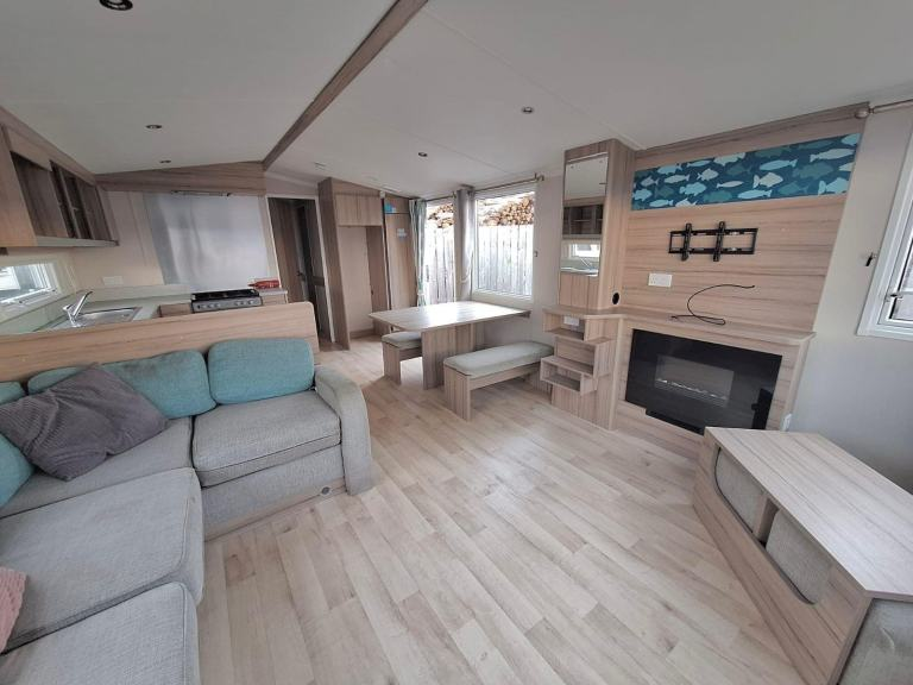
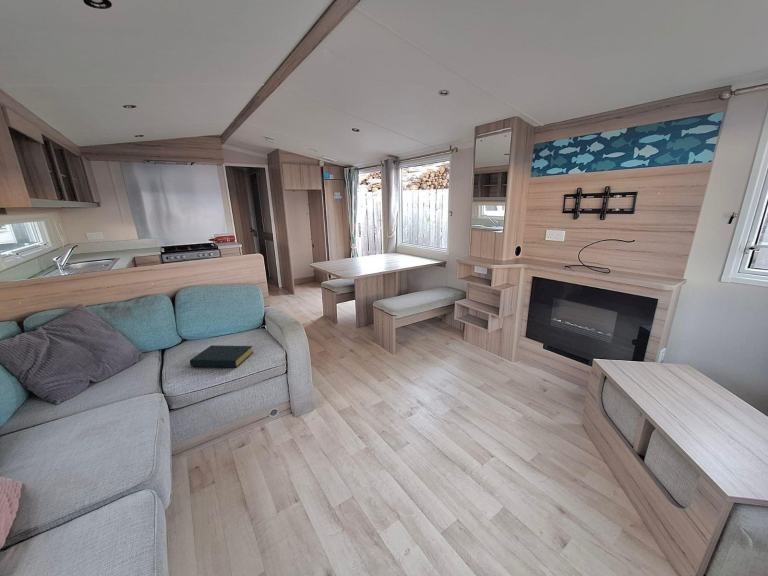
+ hardback book (223, 356)
